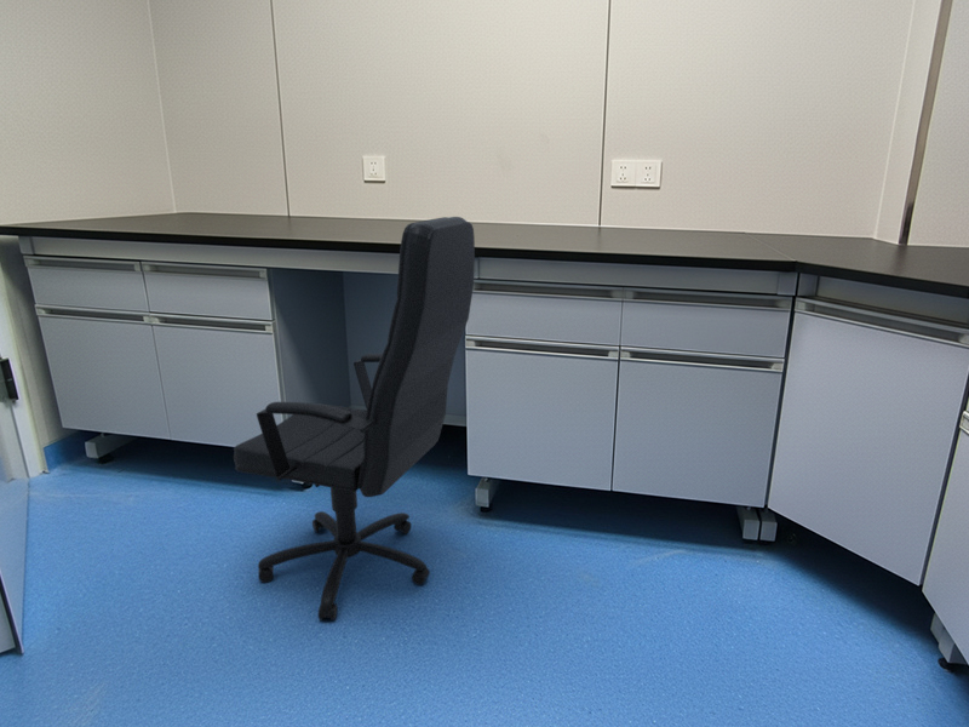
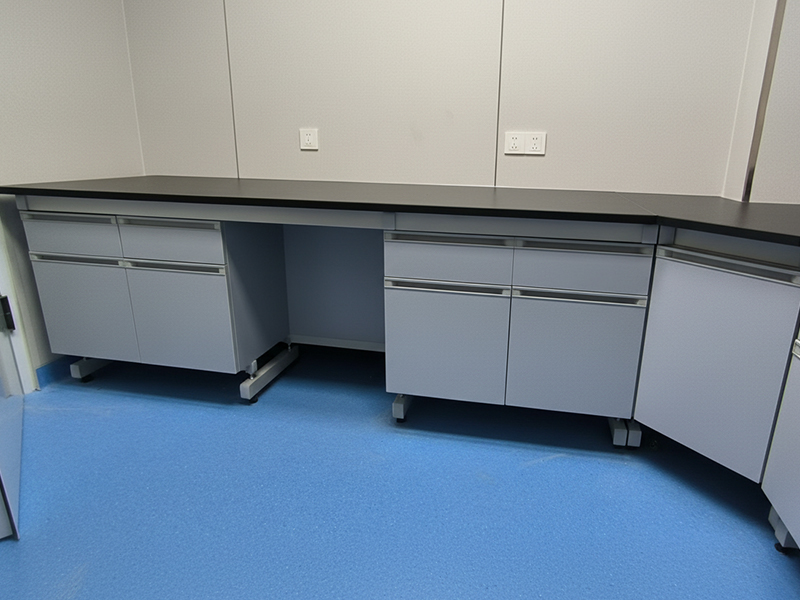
- office chair (356, 408)
